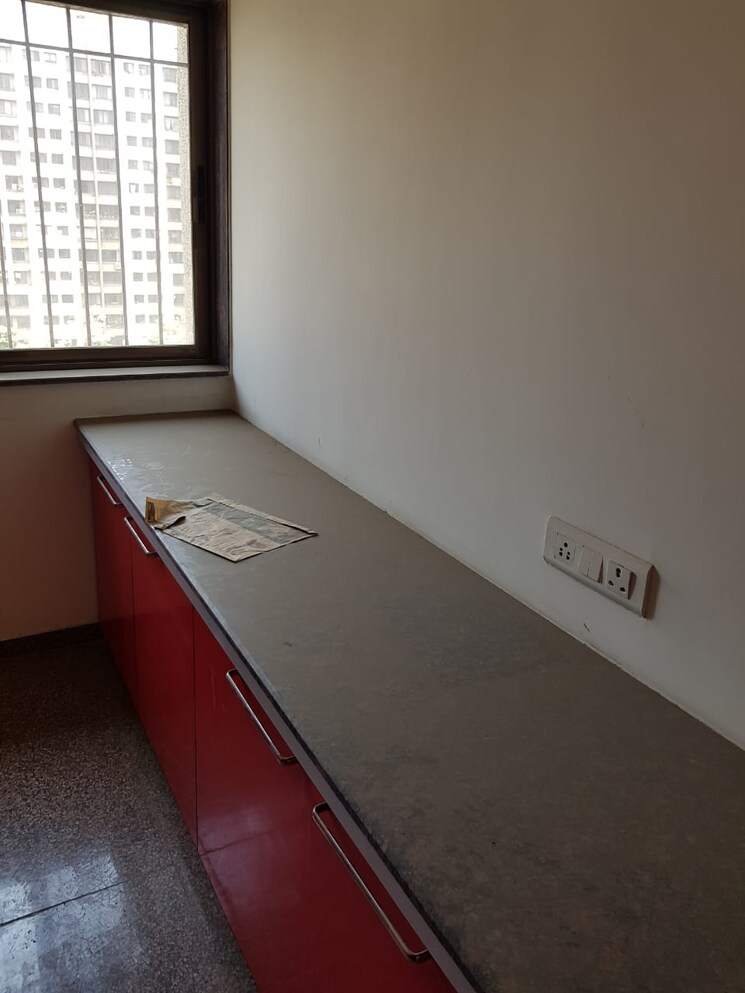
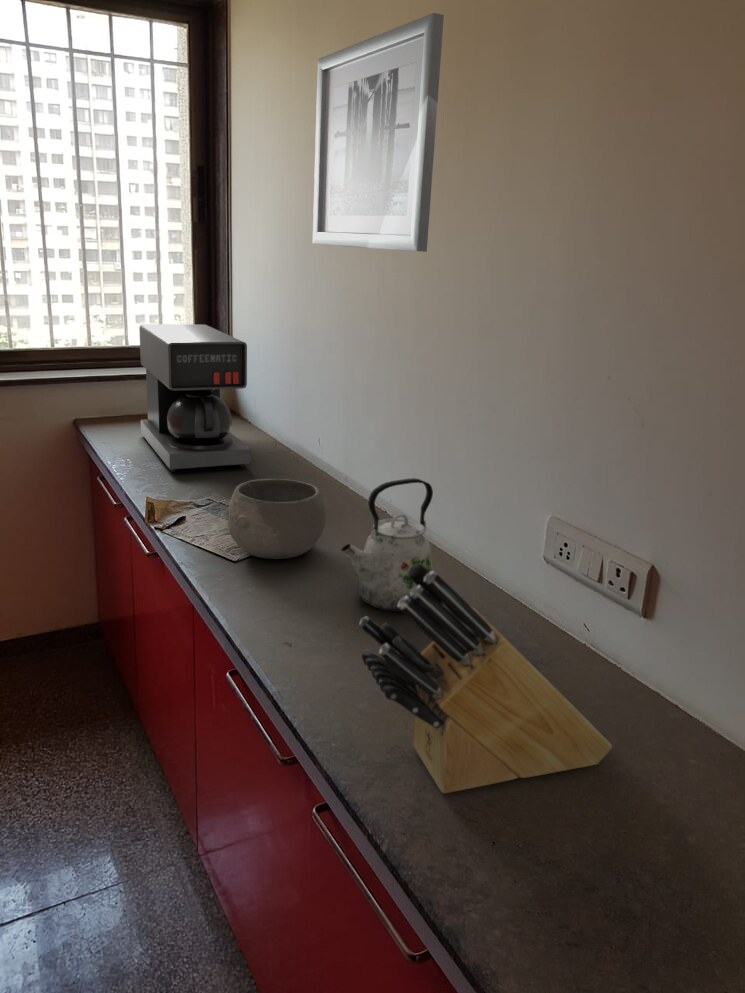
+ knife block (490, 664)
+ wall art (367, 147)
+ kettle (386, 544)
+ coffee maker (191, 393)
+ bowl (276, 520)
